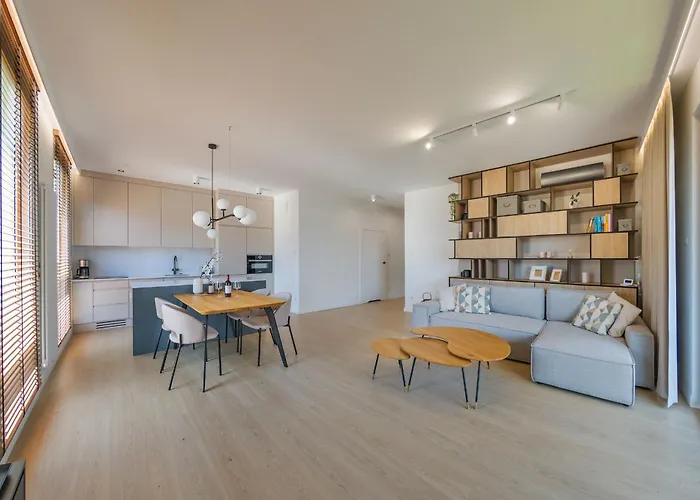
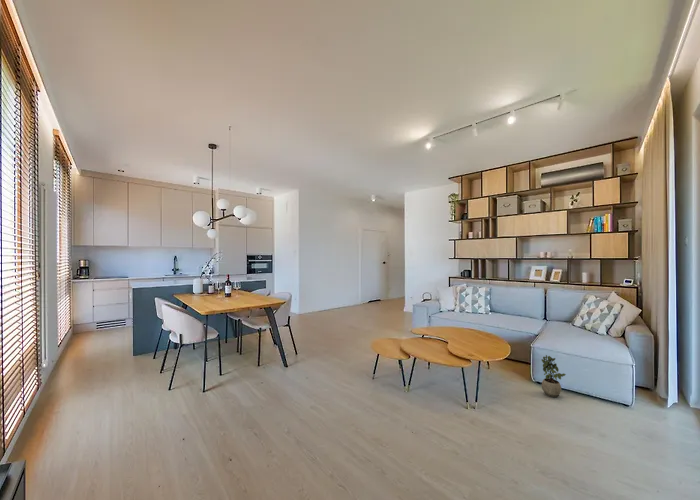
+ potted plant (553, 377)
